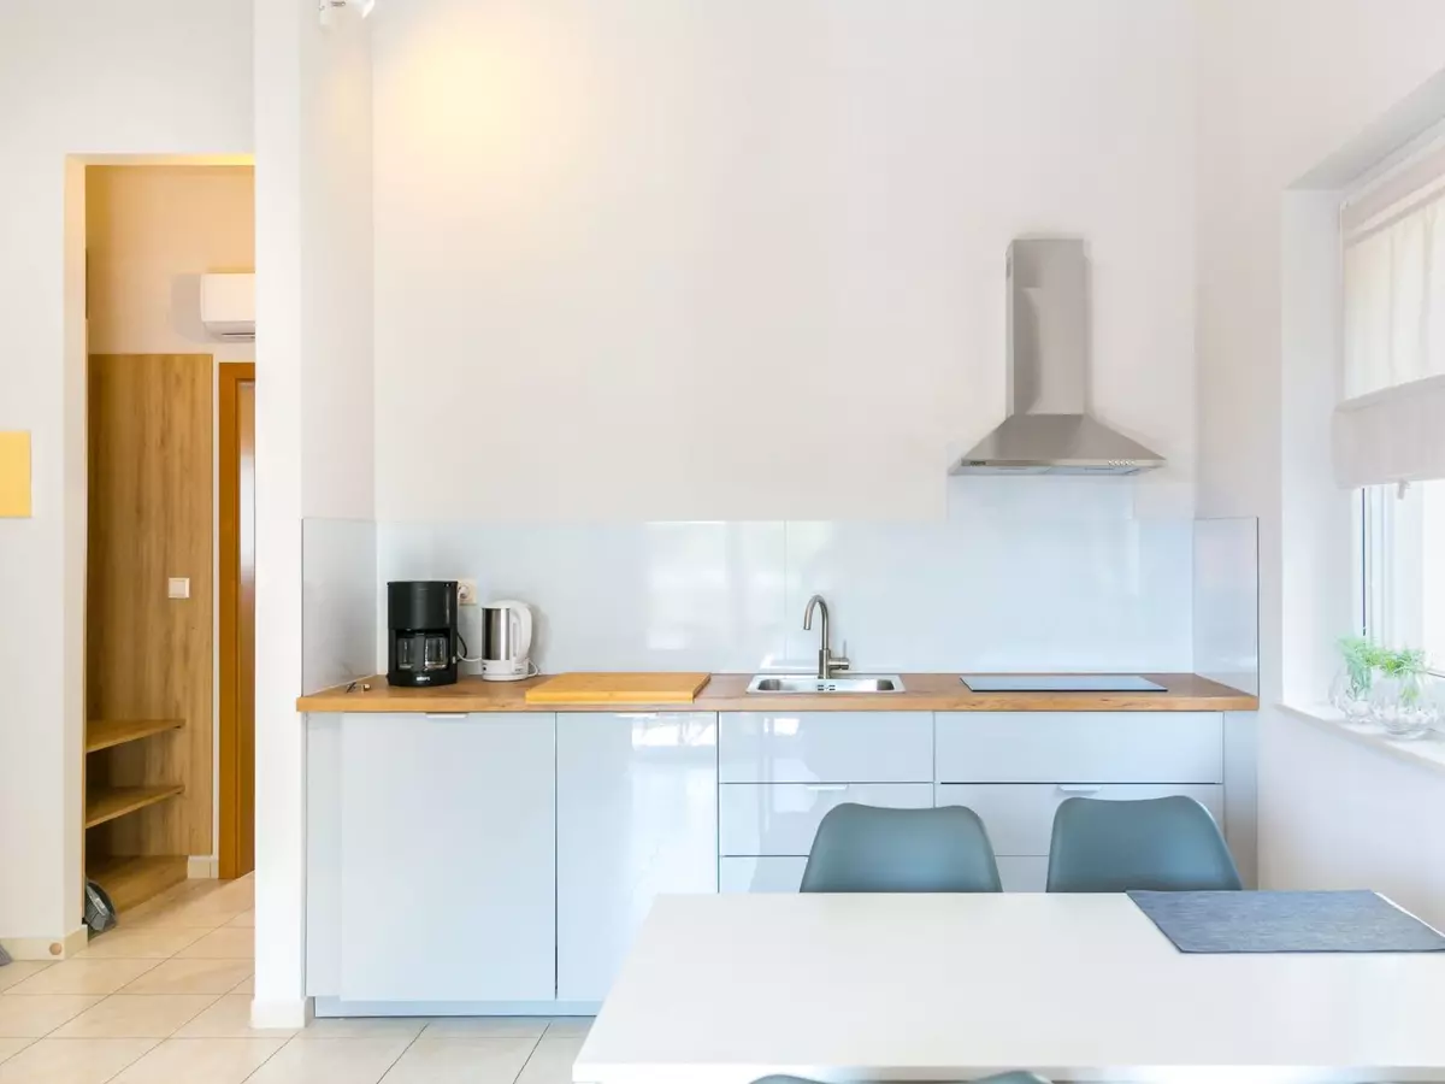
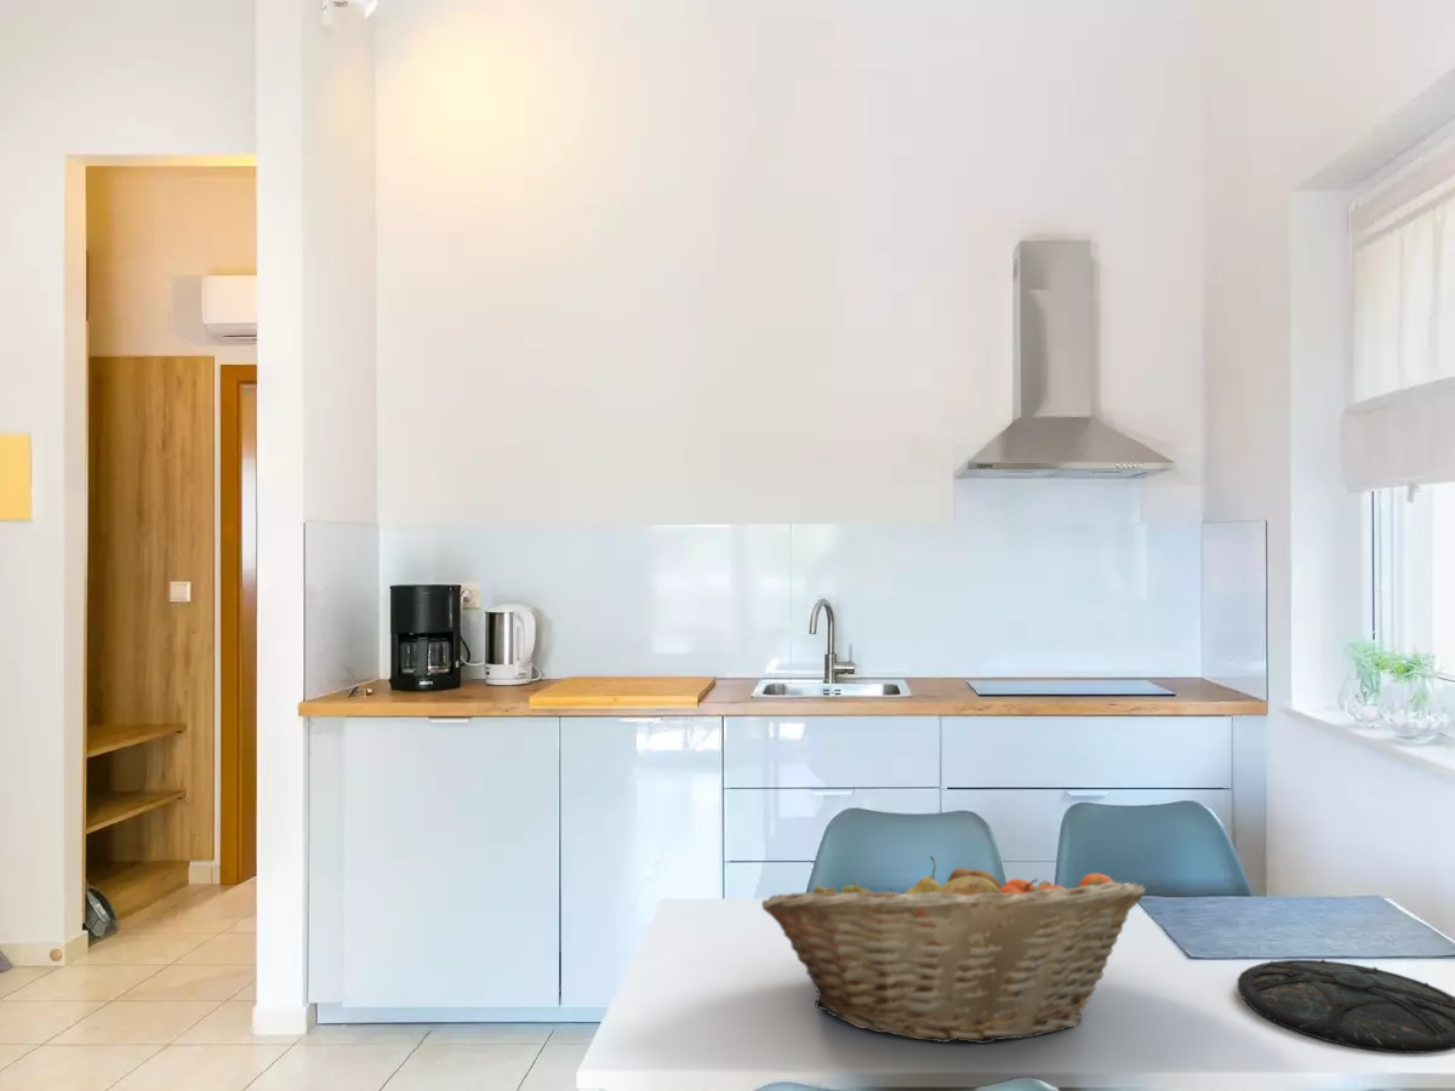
+ plate (1353, 990)
+ fruit basket (949, 927)
